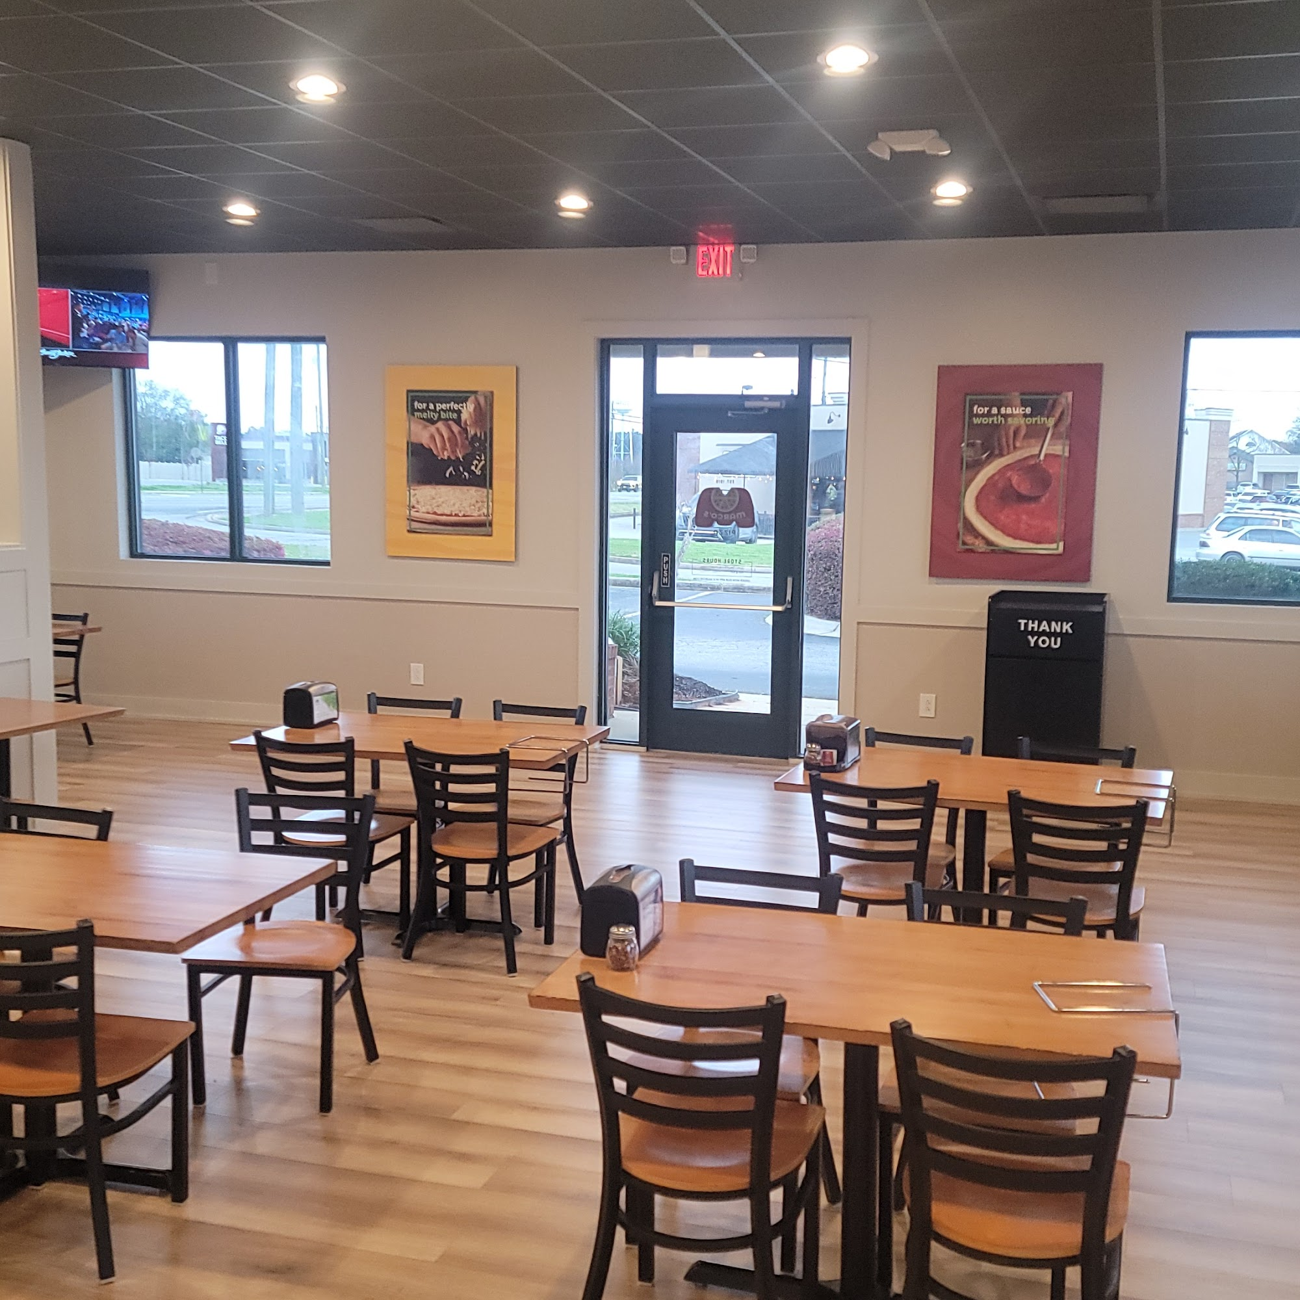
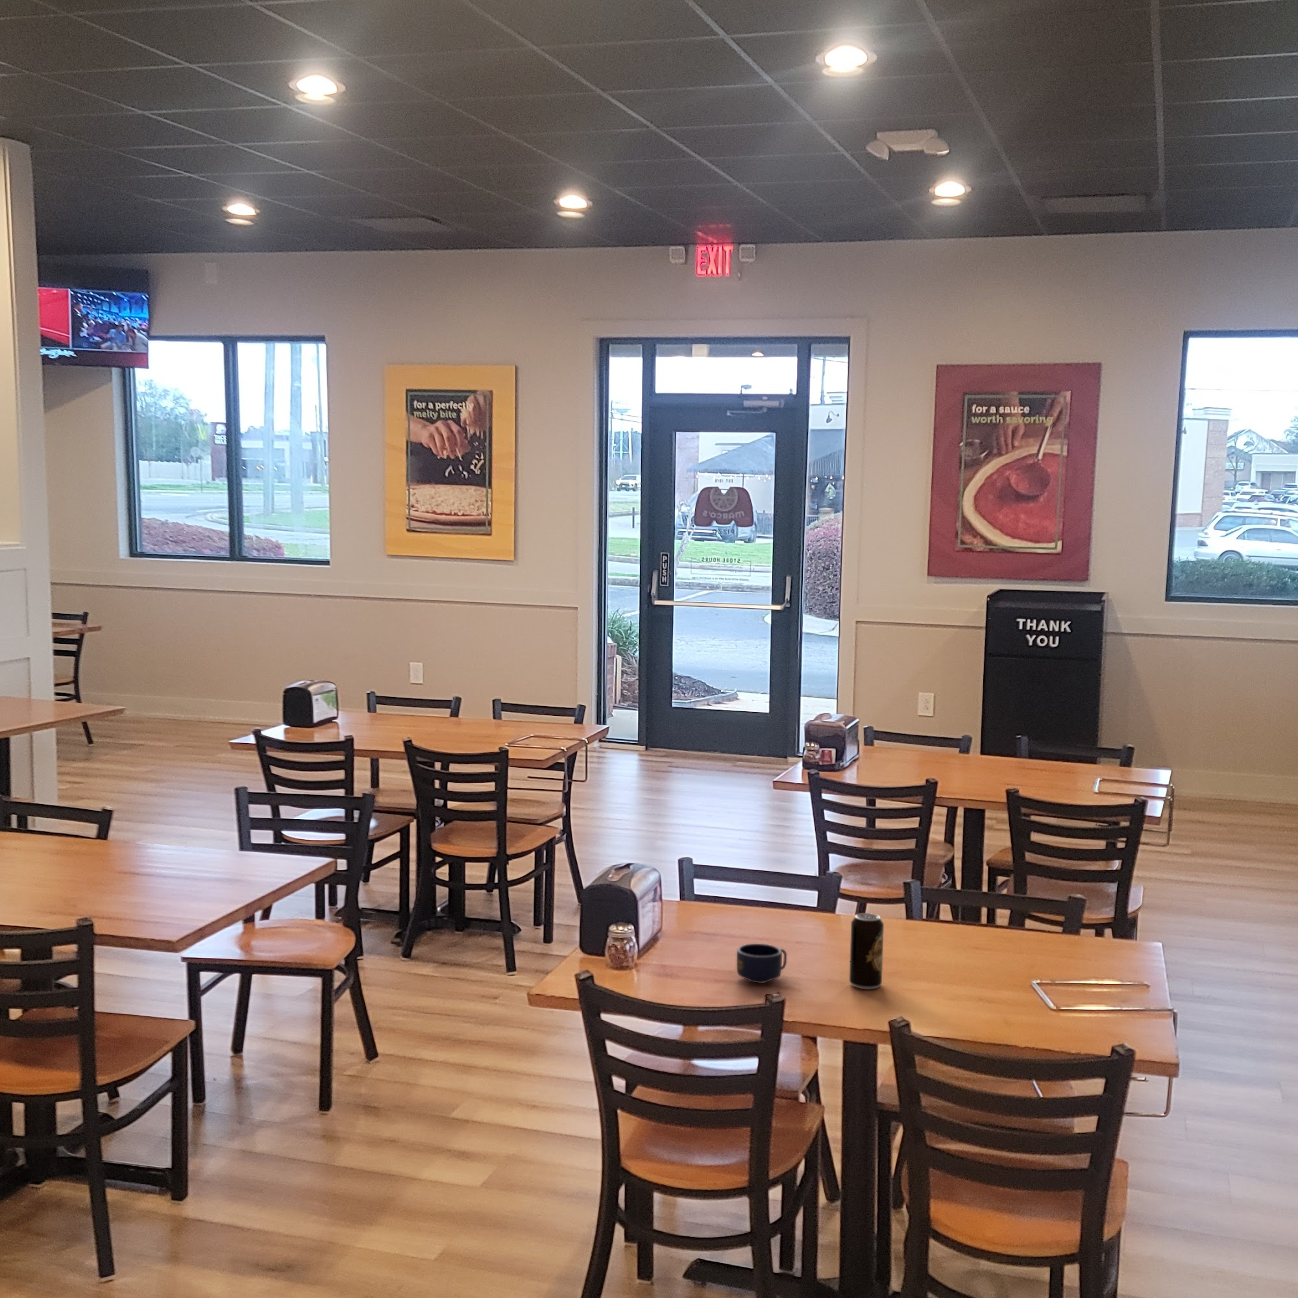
+ beverage can (867, 950)
+ mug (763, 964)
